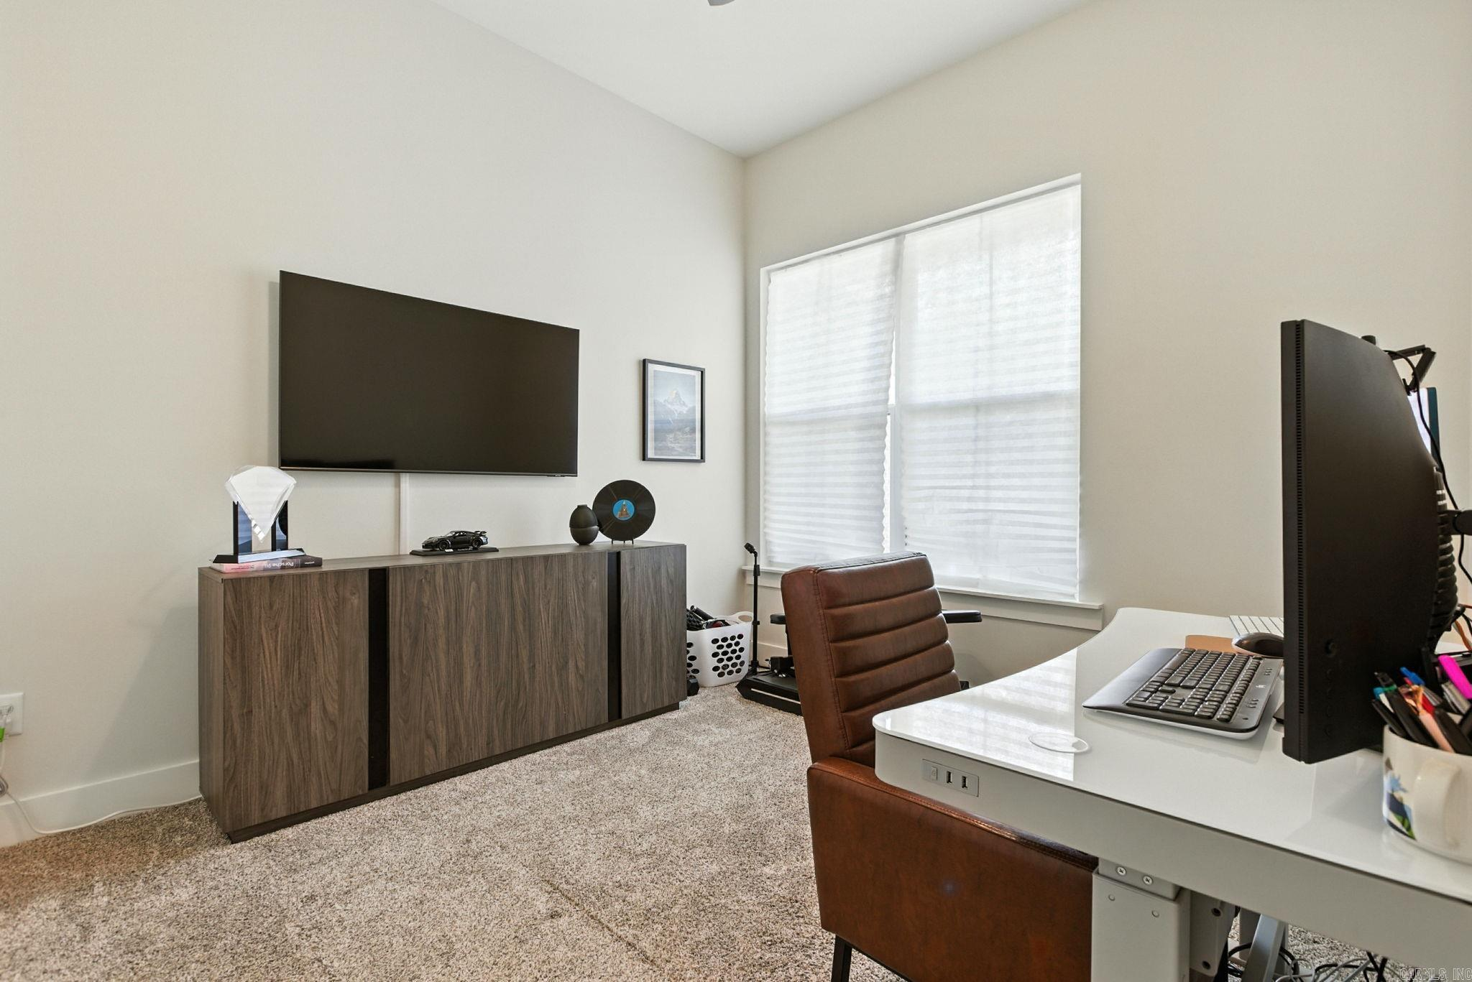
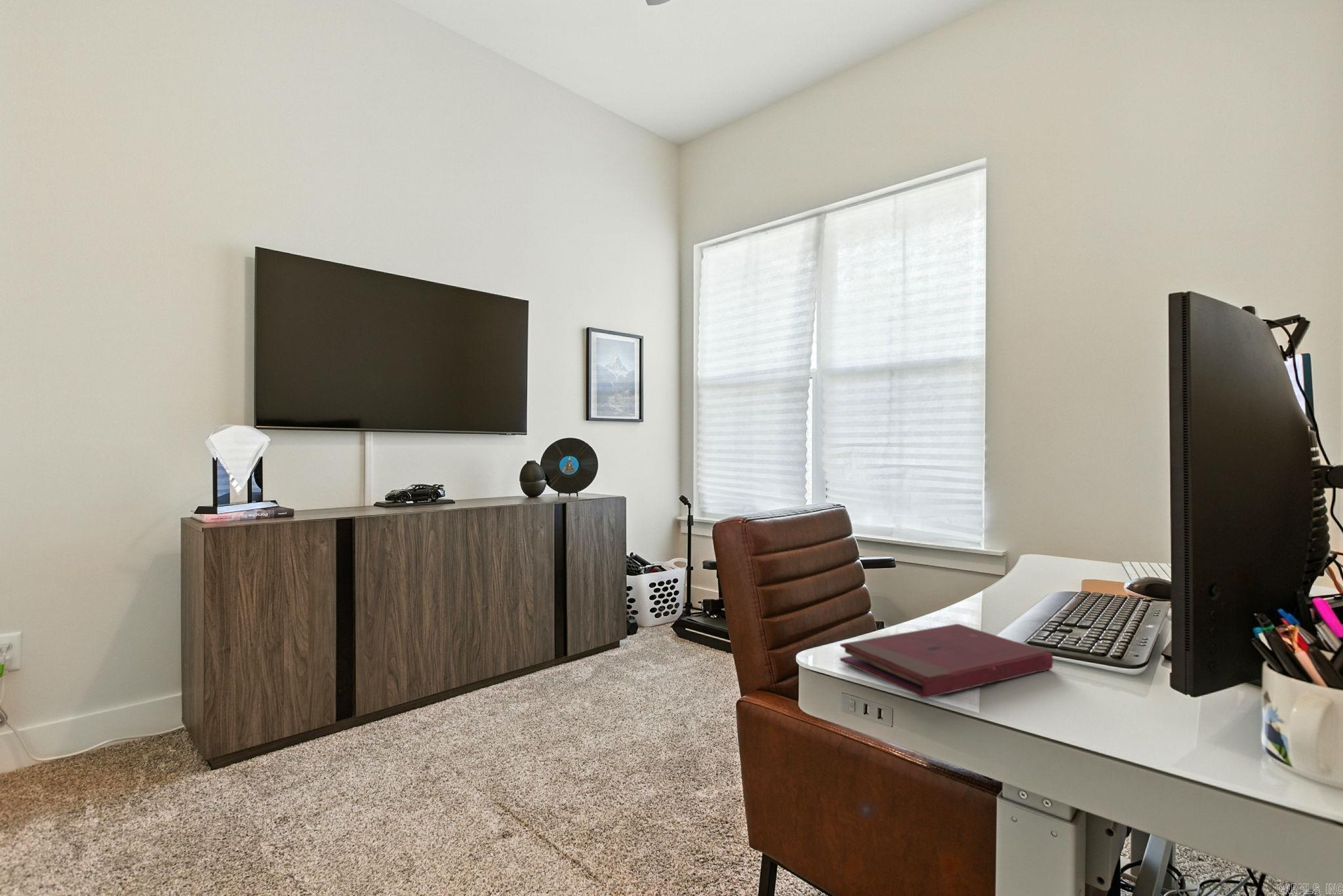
+ book (944, 656)
